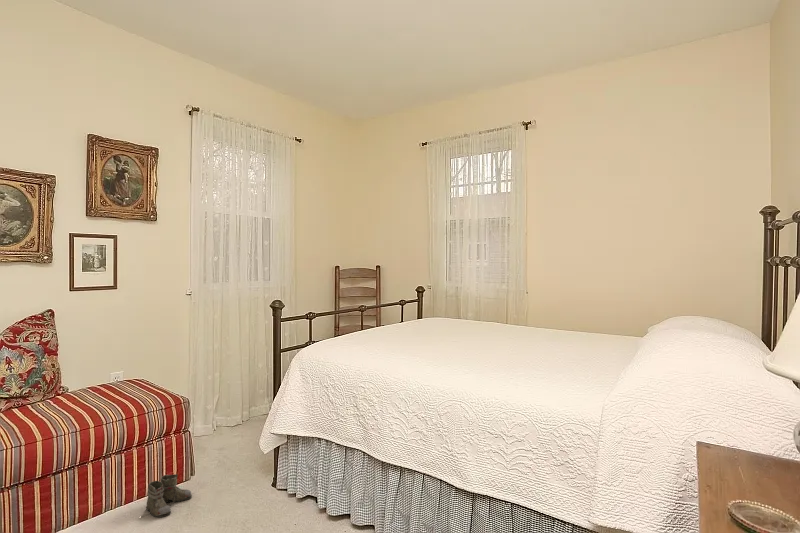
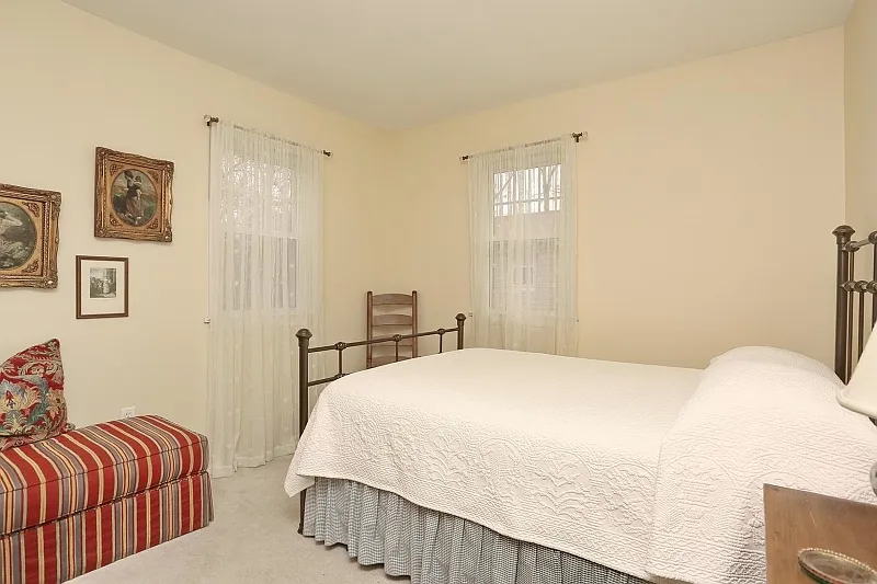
- boots (166, 493)
